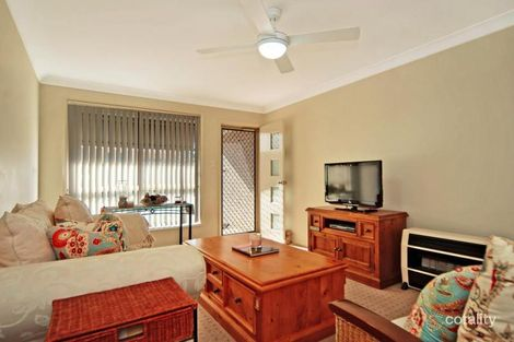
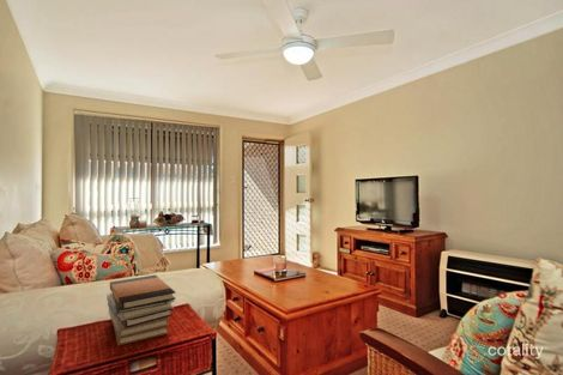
+ book stack (139, 306)
